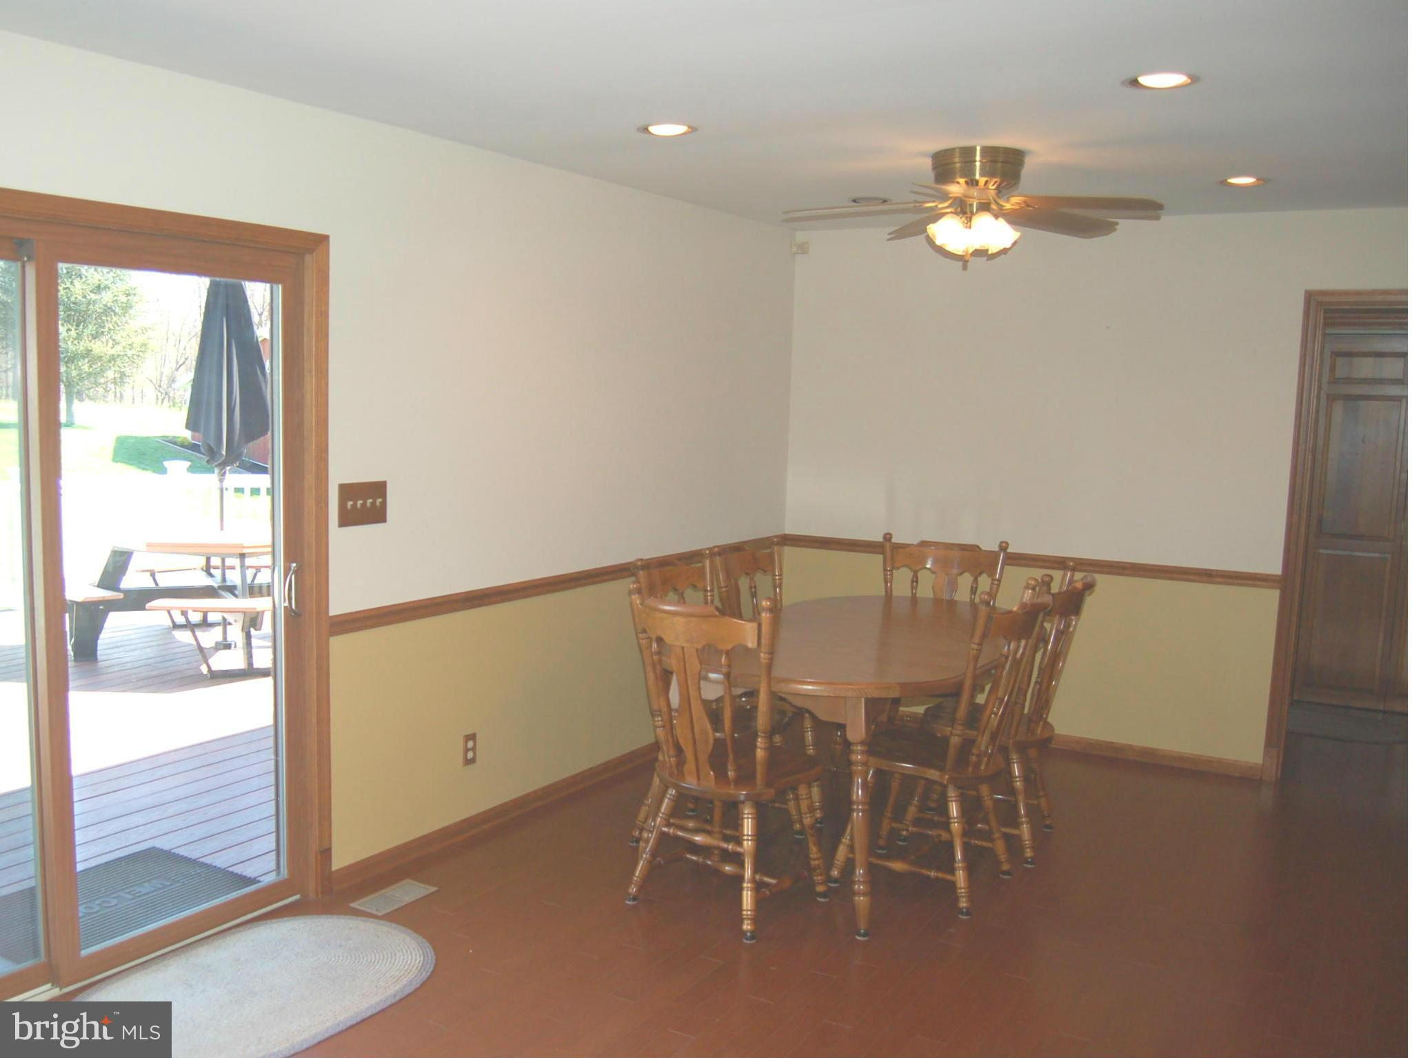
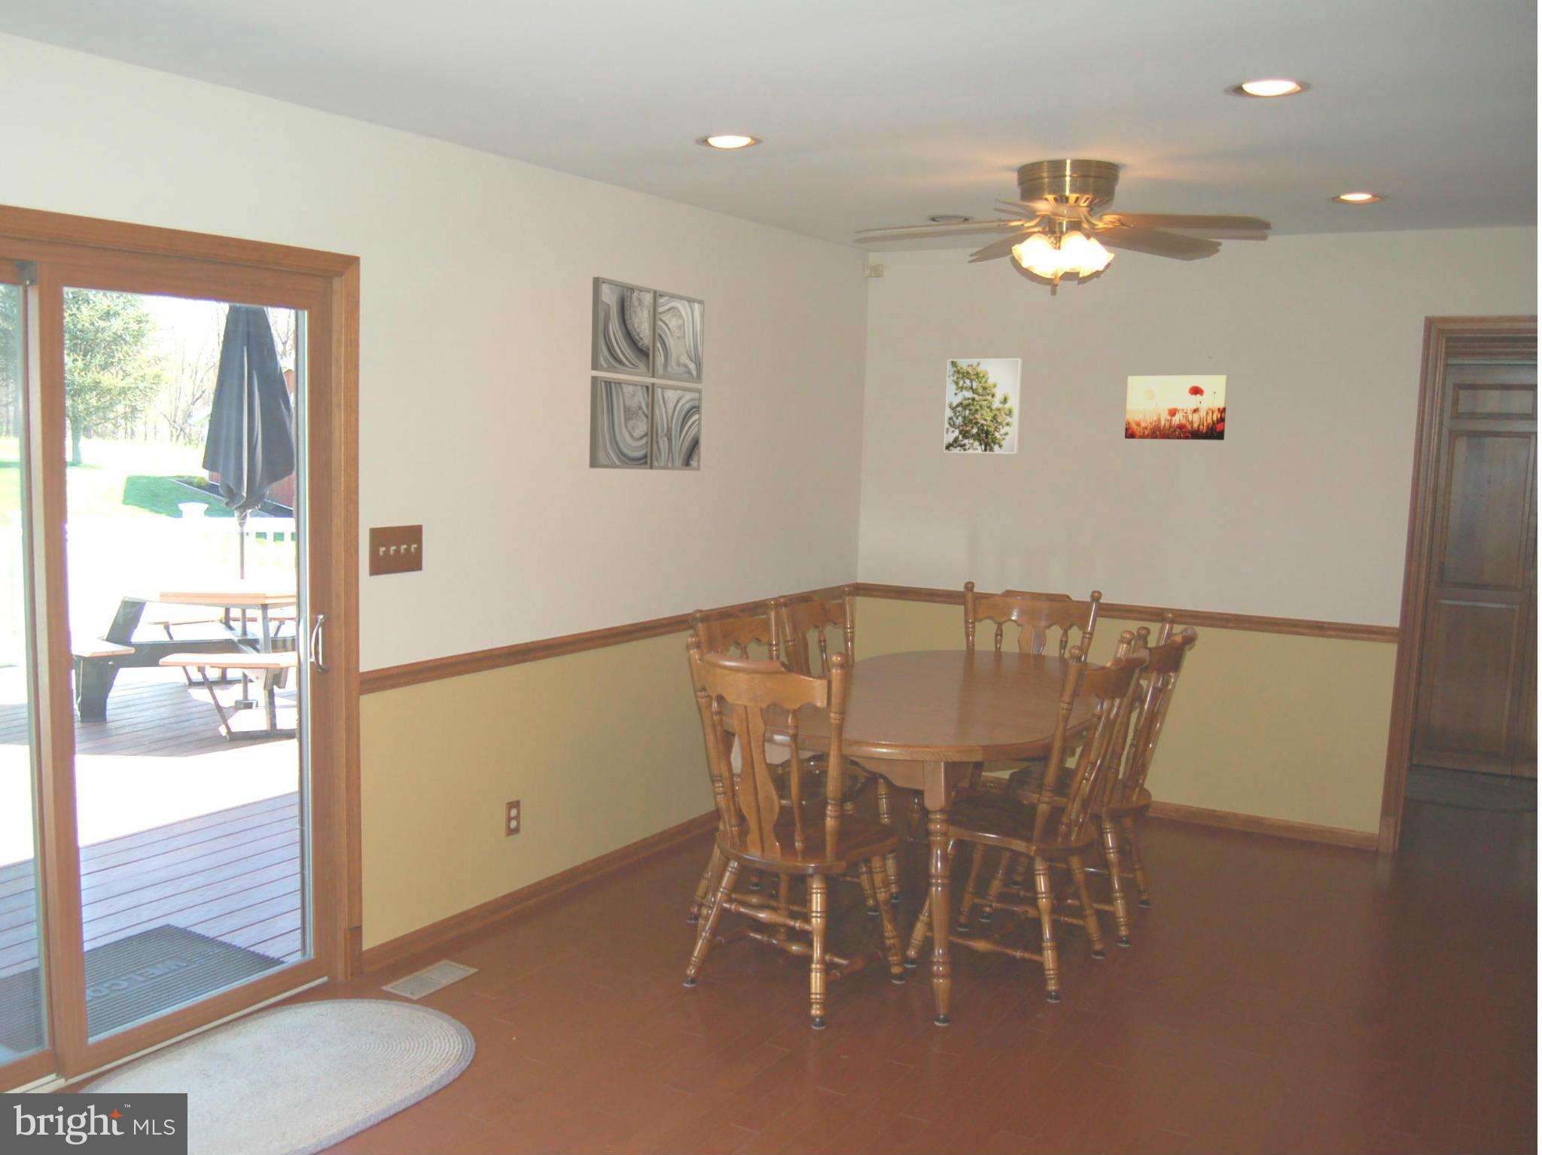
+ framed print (981, 406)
+ wall art (649, 382)
+ wall art (1174, 408)
